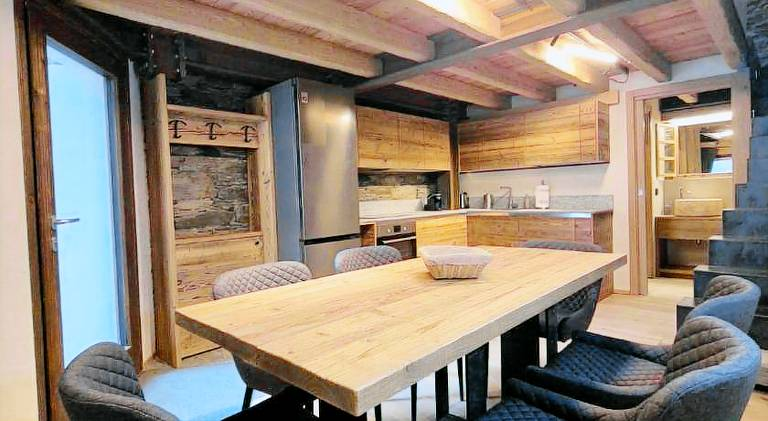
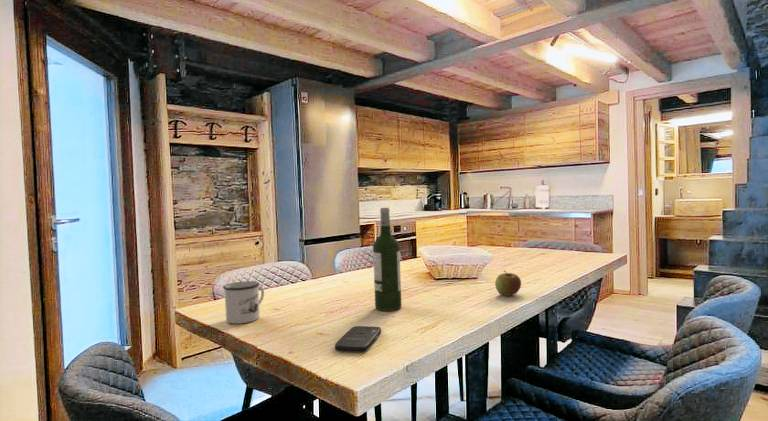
+ smartphone (359, 338)
+ wine bottle (386, 257)
+ apple (508, 282)
+ mug (246, 300)
